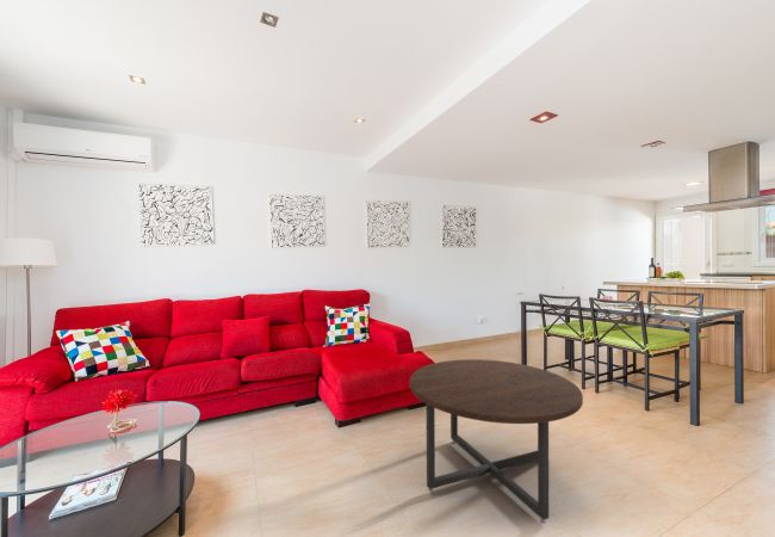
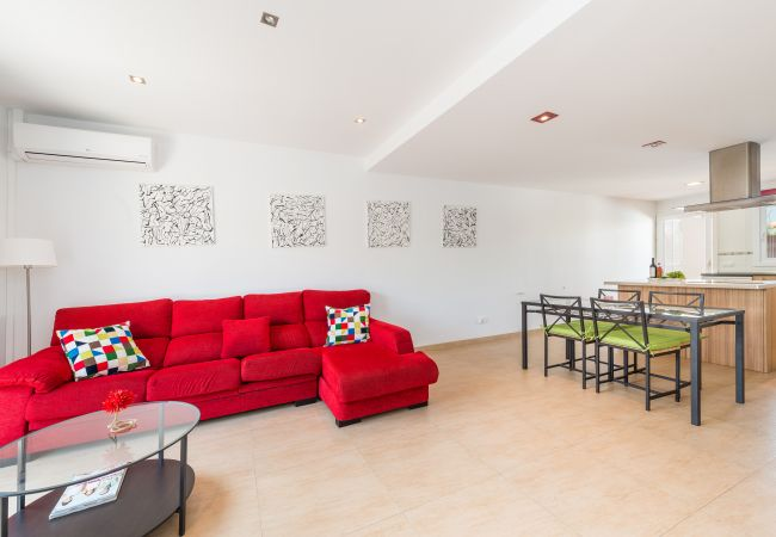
- coffee table (490, 421)
